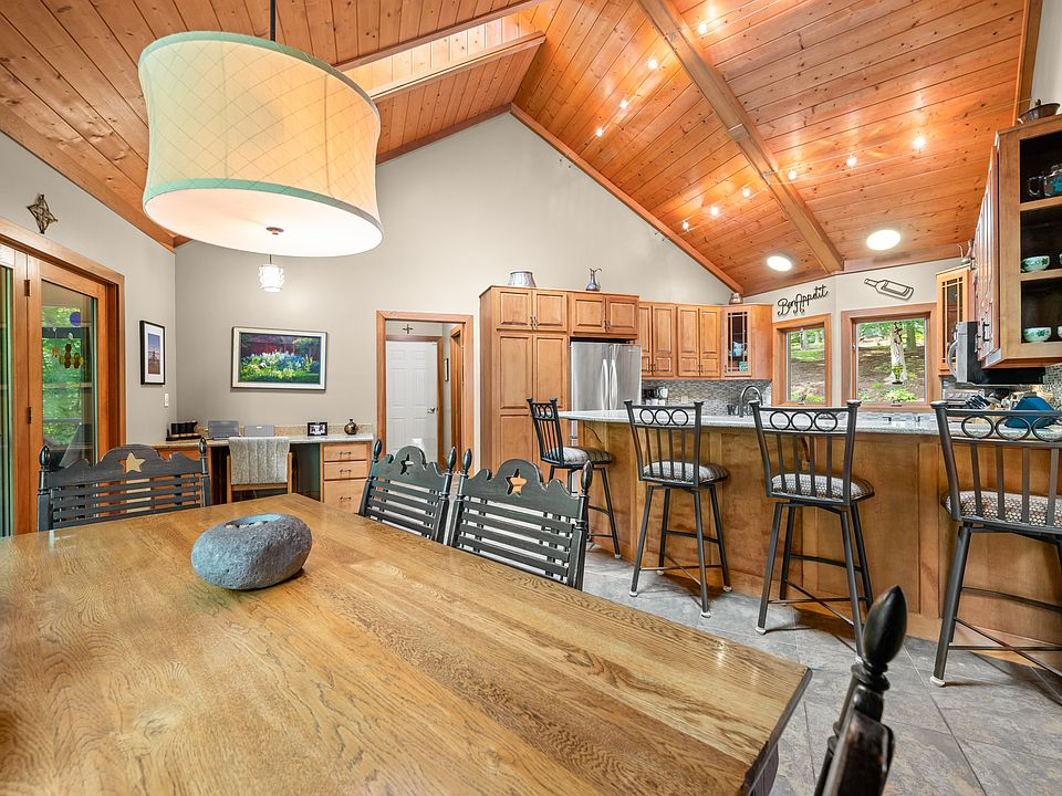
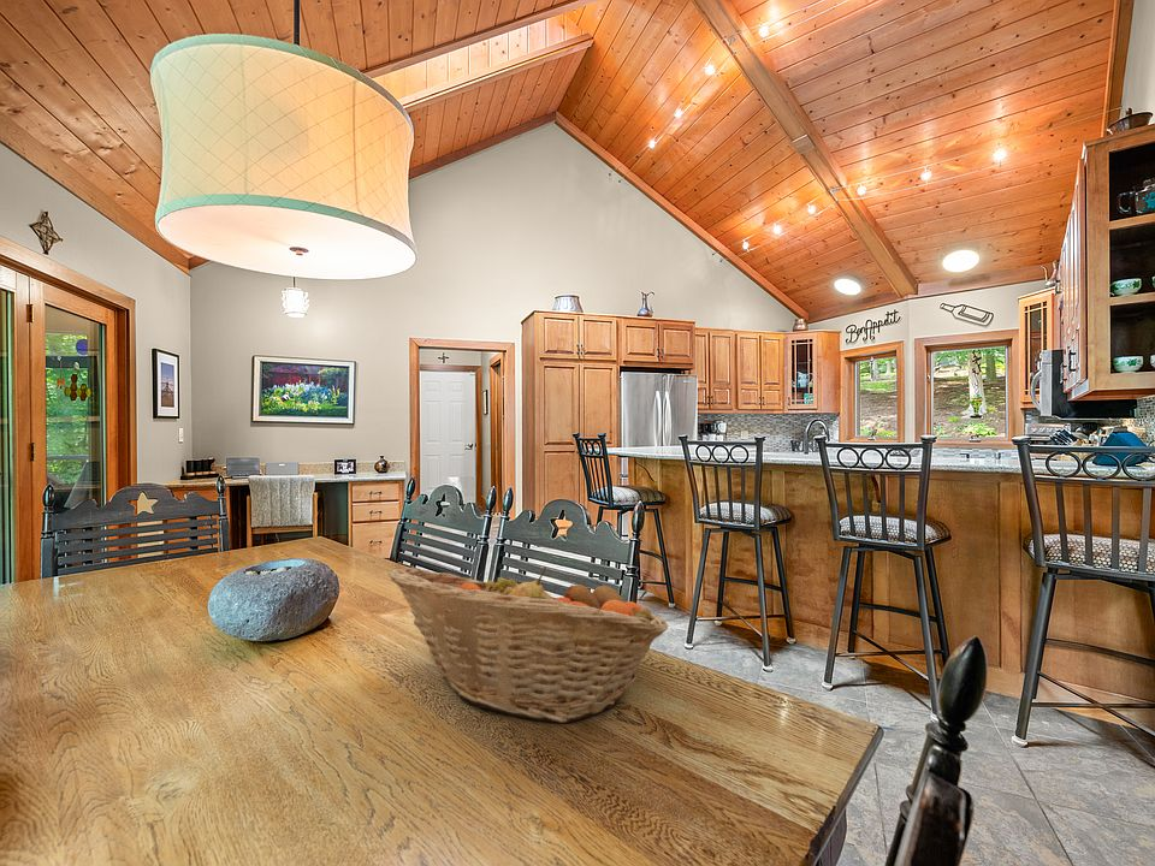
+ fruit basket (525, 619)
